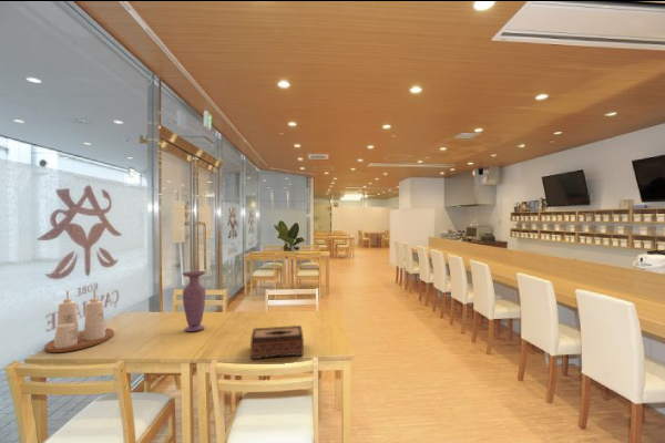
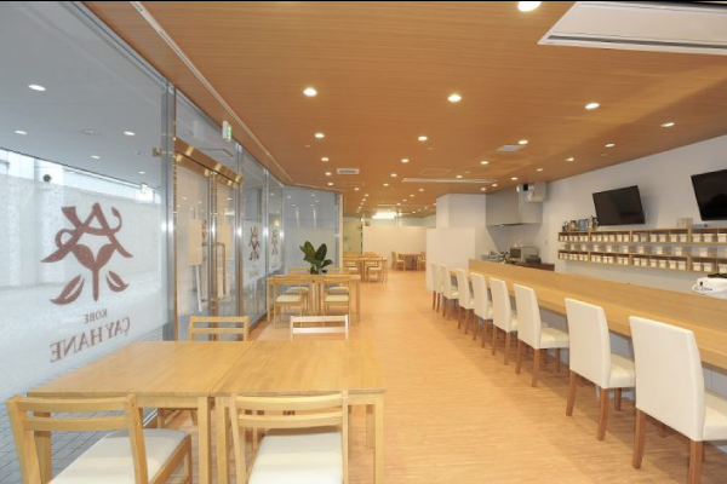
- tissue box (277, 341)
- vase (194, 300)
- condiment set (76, 315)
